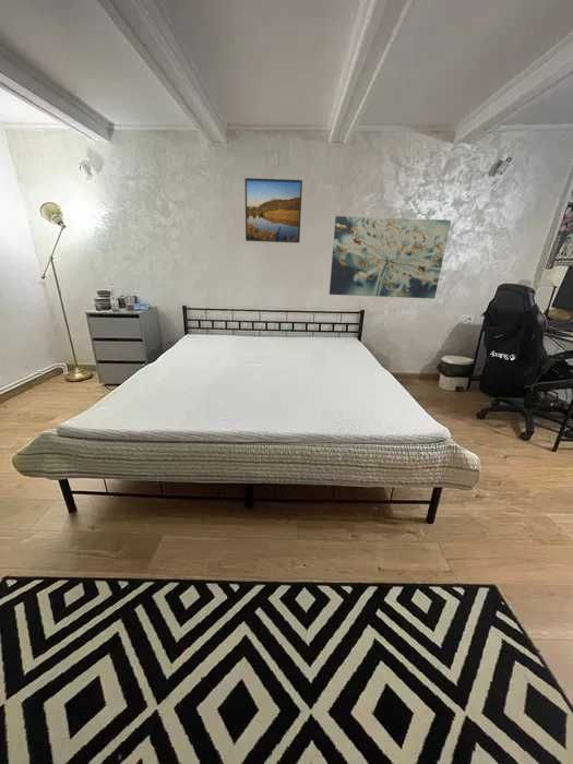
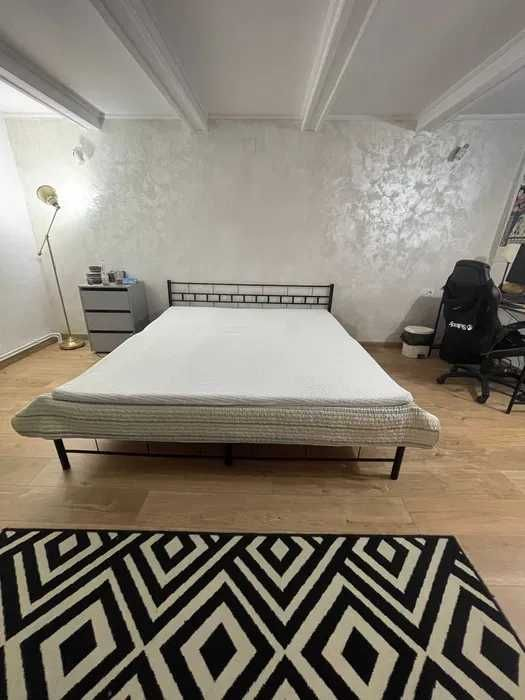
- wall art (386, 259)
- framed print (273, 211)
